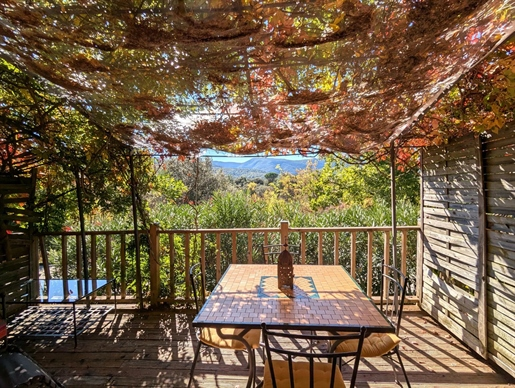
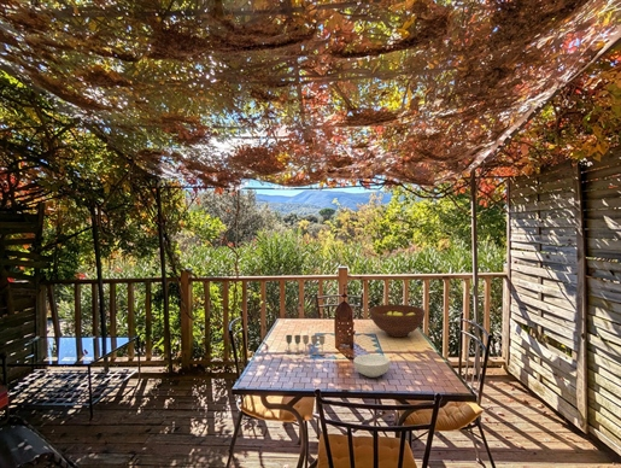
+ fruit bowl (397, 322)
+ cereal bowl (371, 367)
+ wine glass (305, 344)
